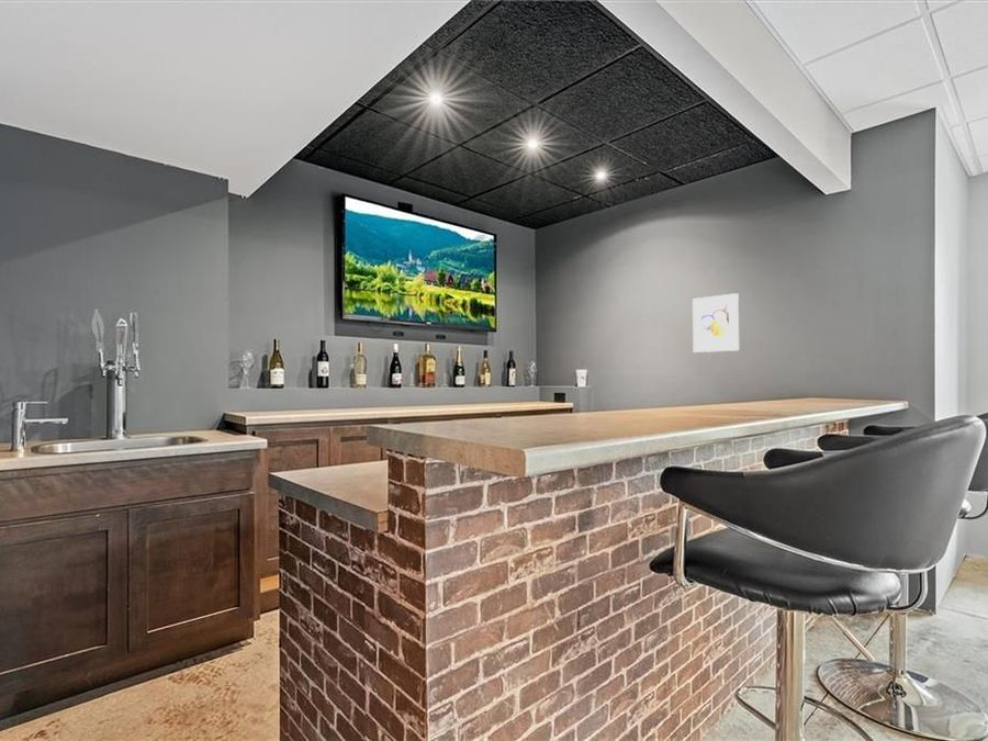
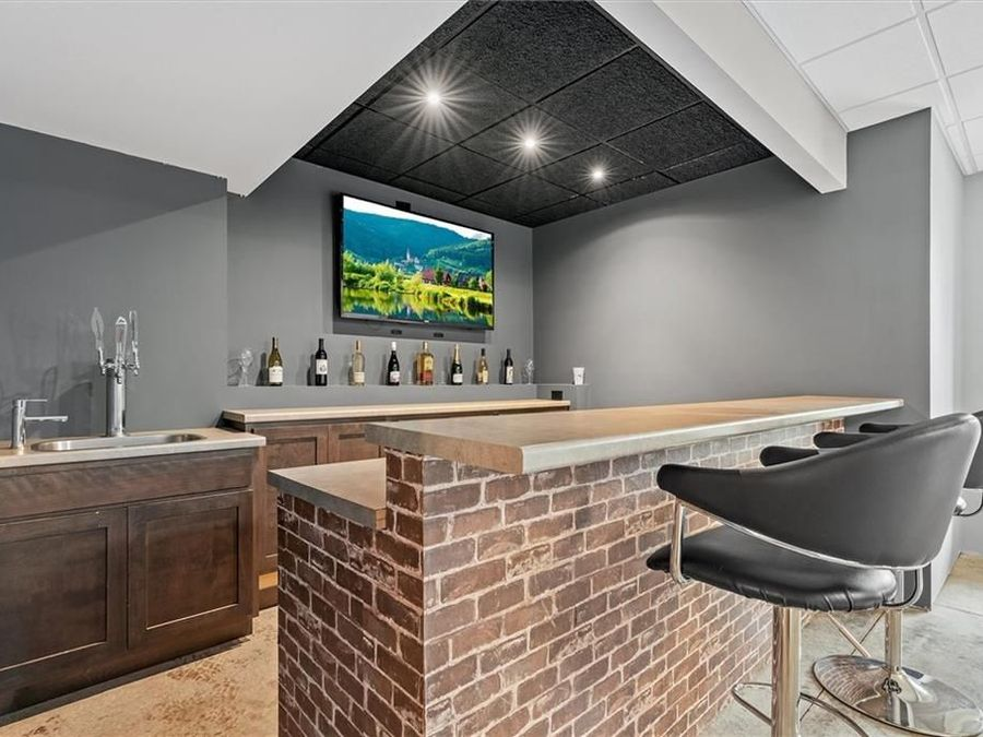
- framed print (715, 323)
